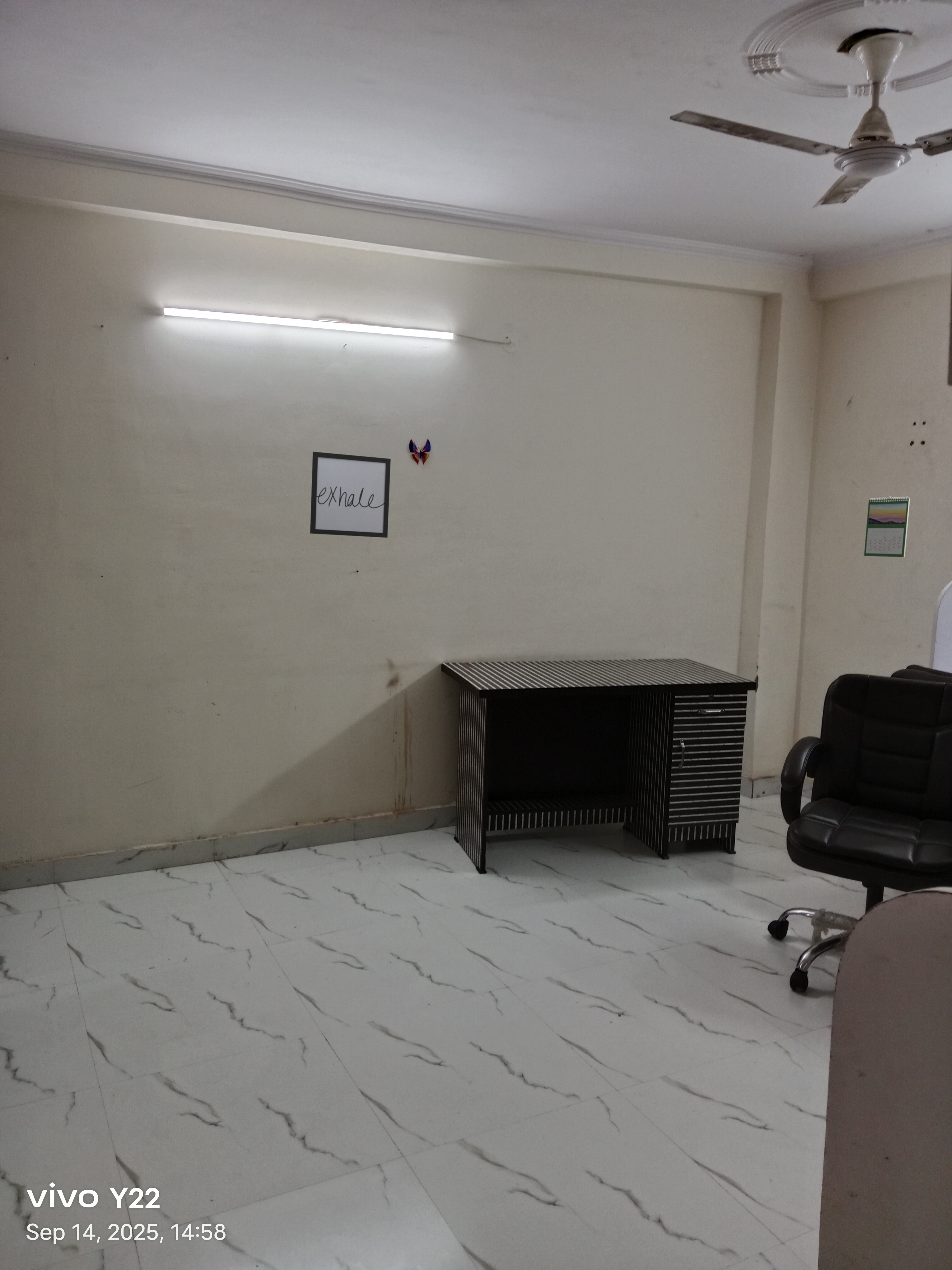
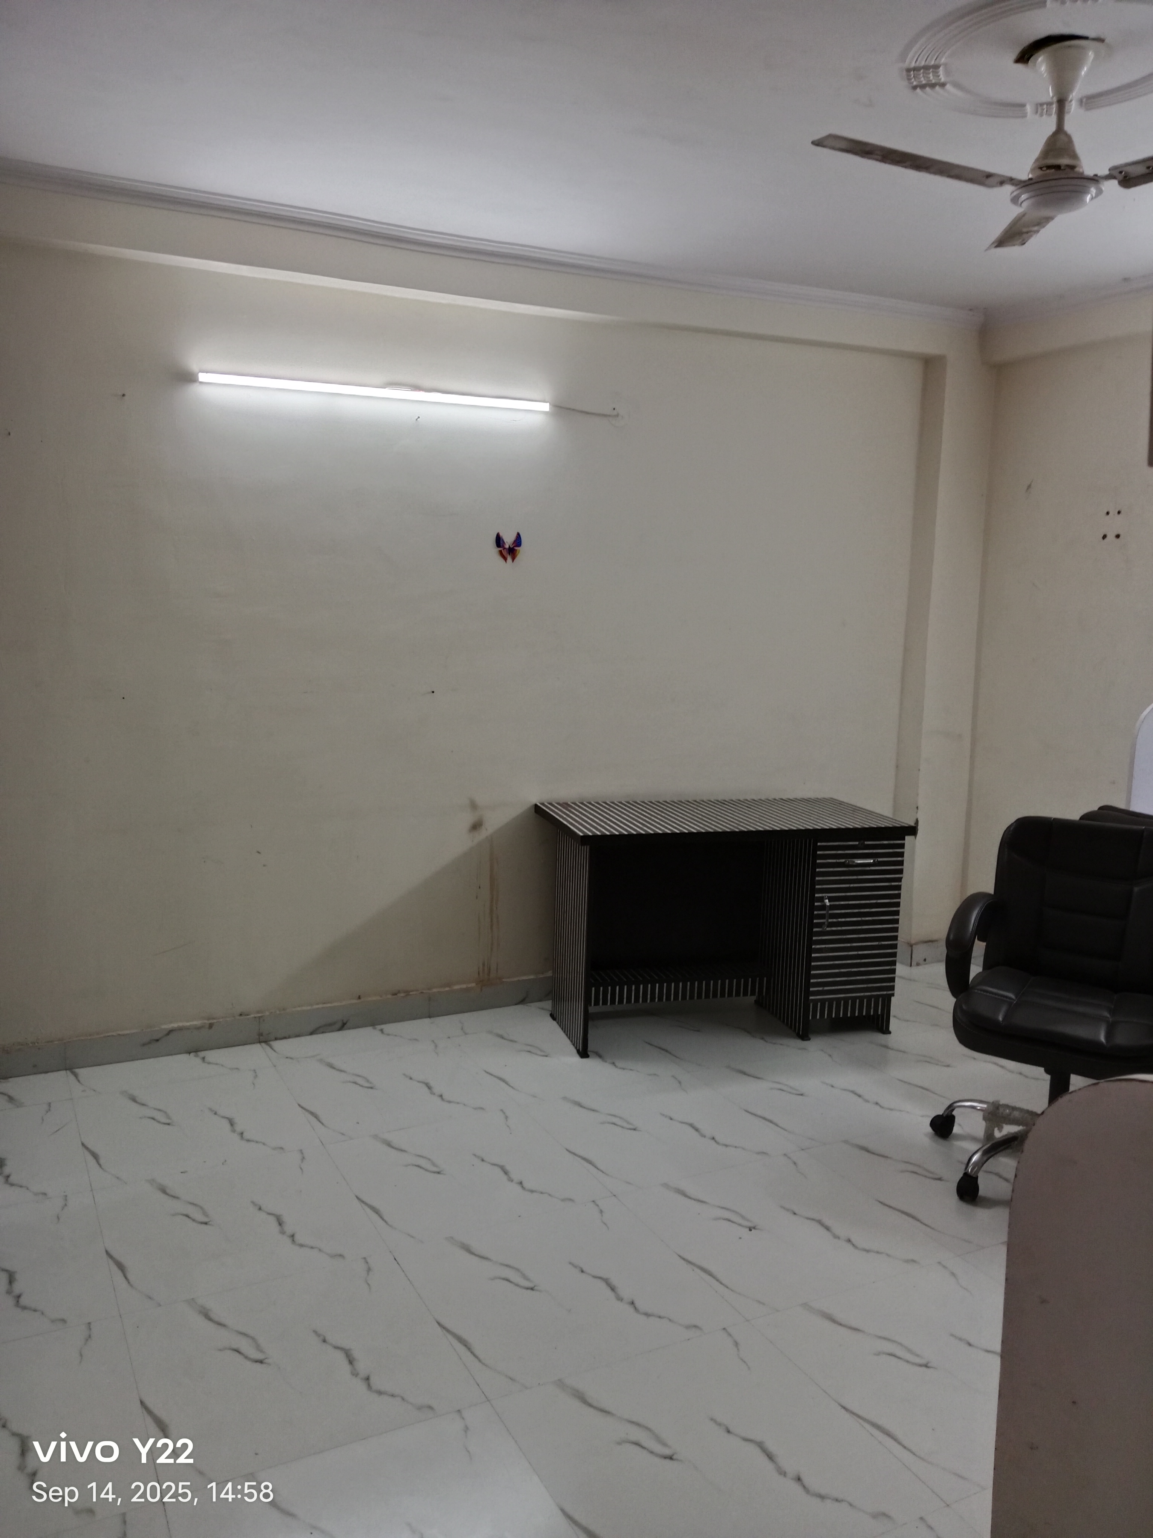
- calendar (886, 526)
- wall art (351, 496)
